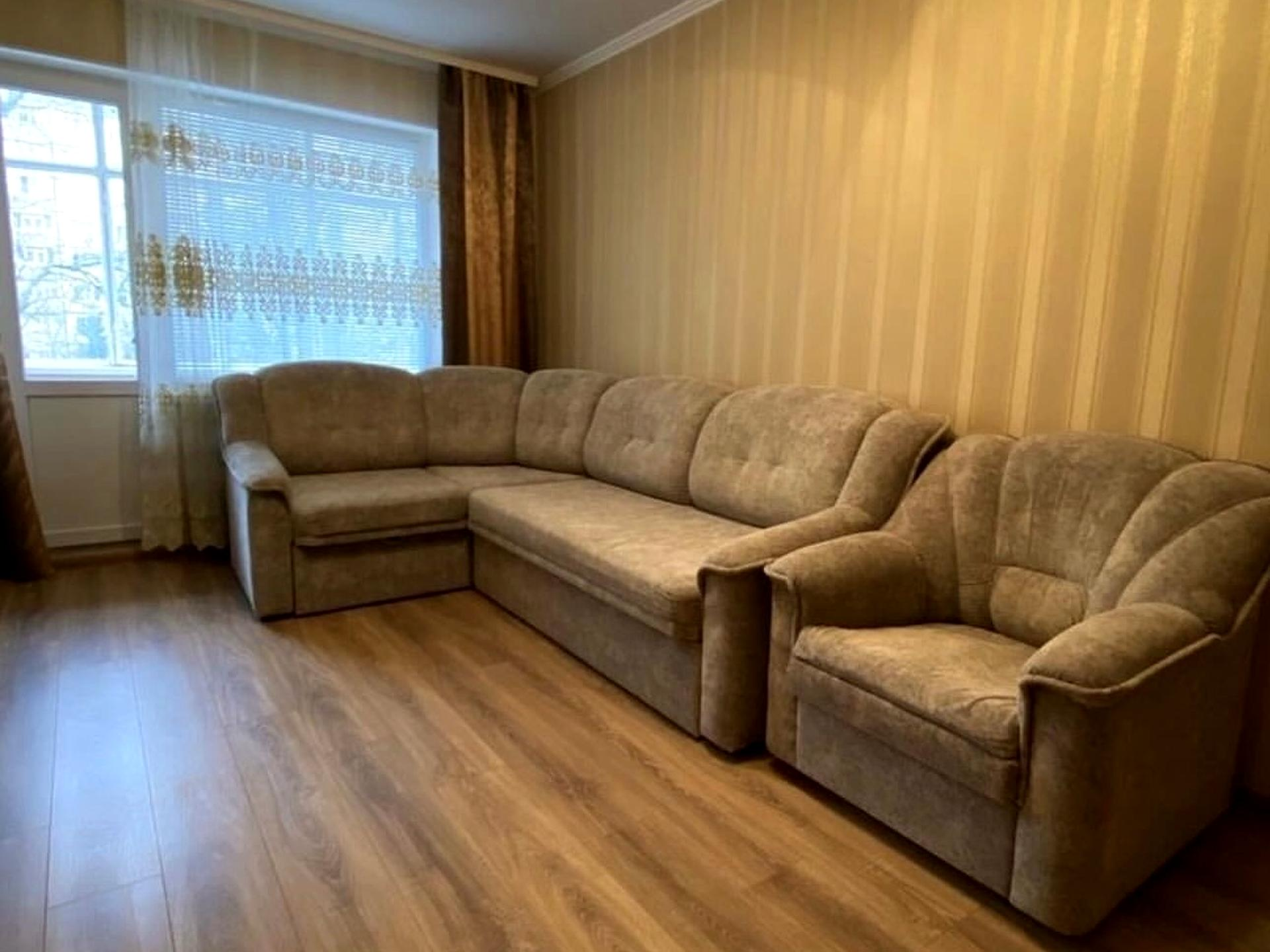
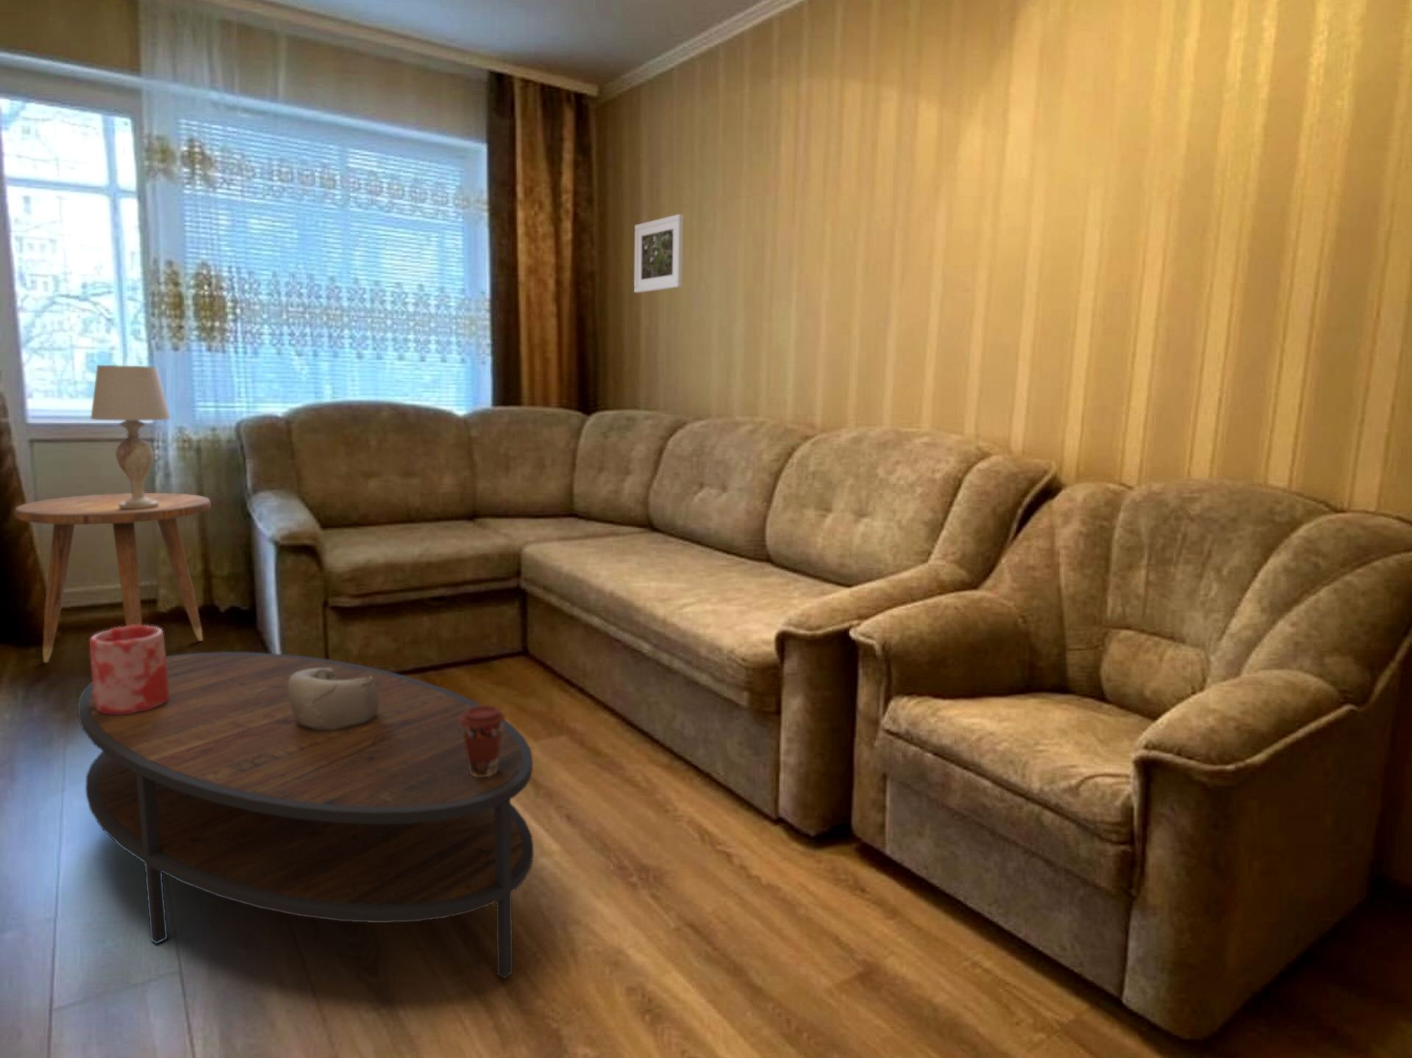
+ coffee cup (483, 740)
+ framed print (657, 254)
+ table lamp (132, 435)
+ decorative bowl (330, 692)
+ coffee table (296, 794)
+ side table (123, 583)
+ vase (122, 665)
